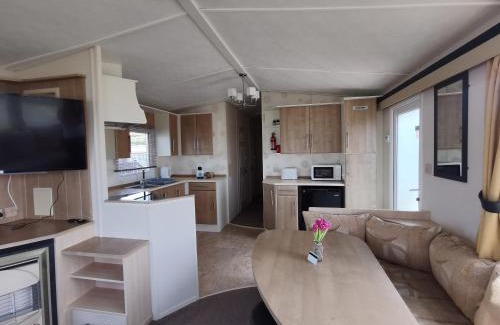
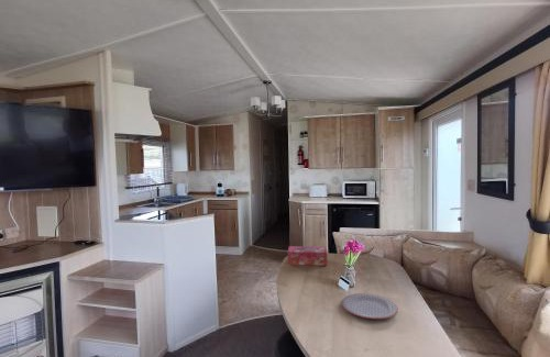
+ plate (369, 306)
+ tissue box (307, 255)
